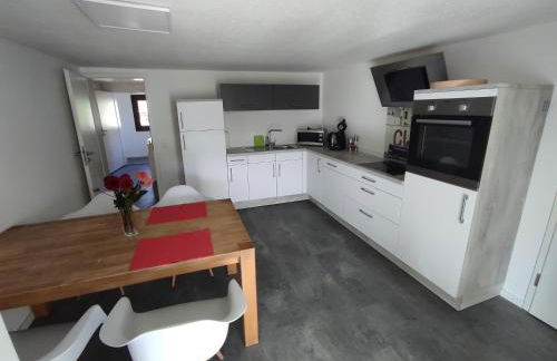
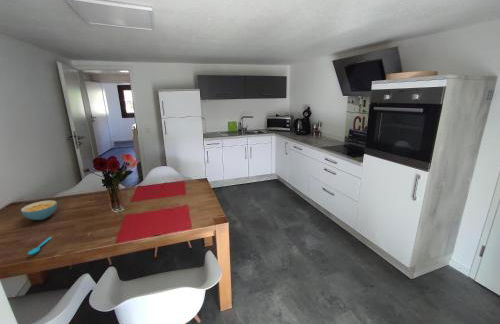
+ cereal bowl (40, 212)
+ spoon (41, 245)
